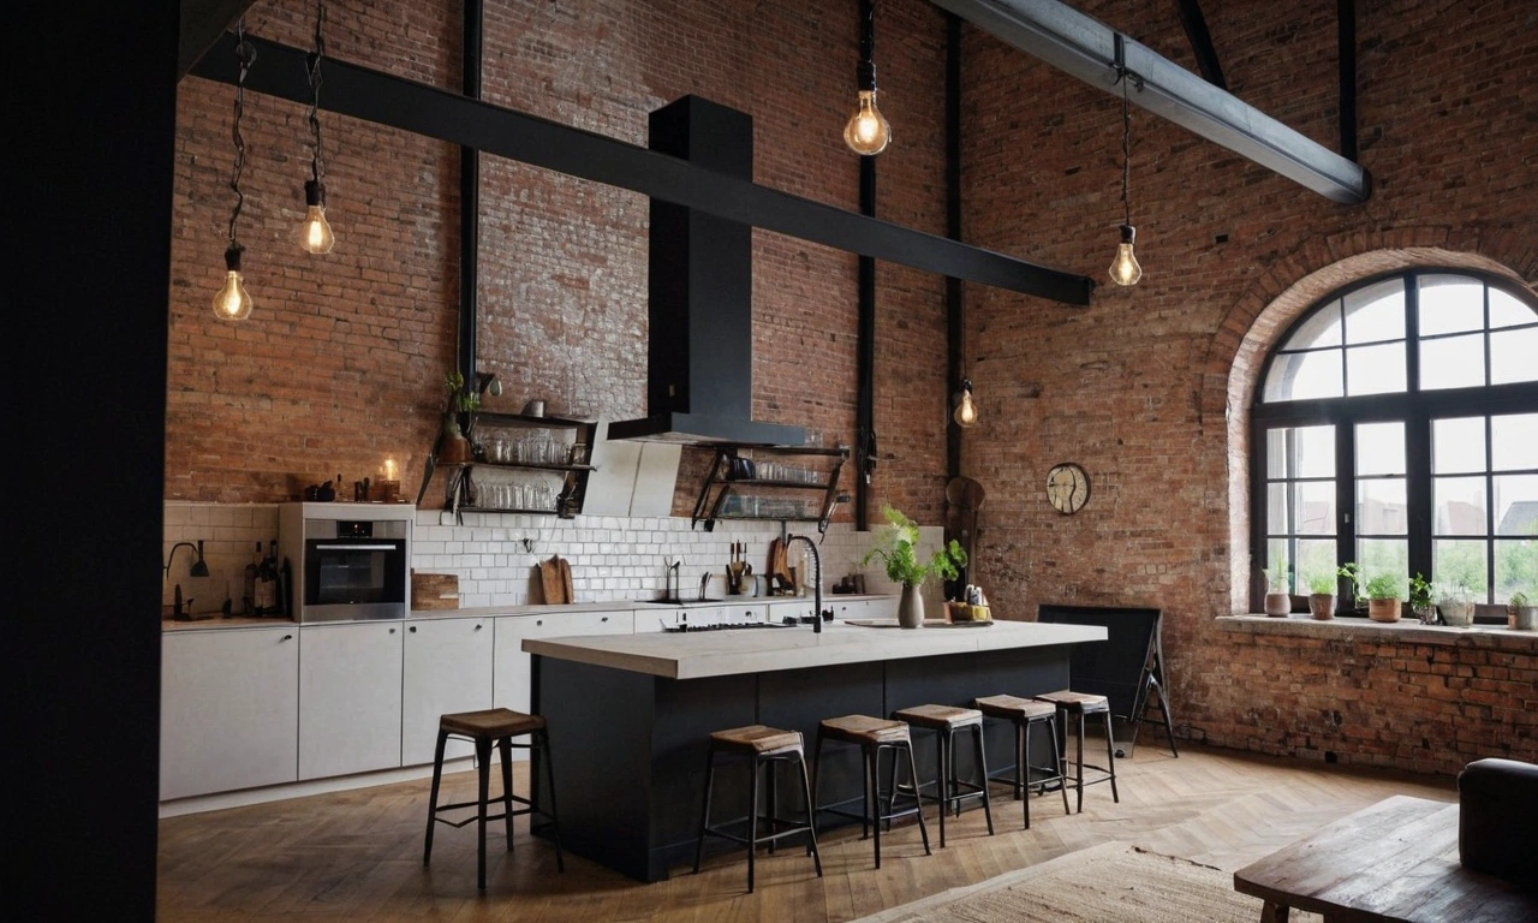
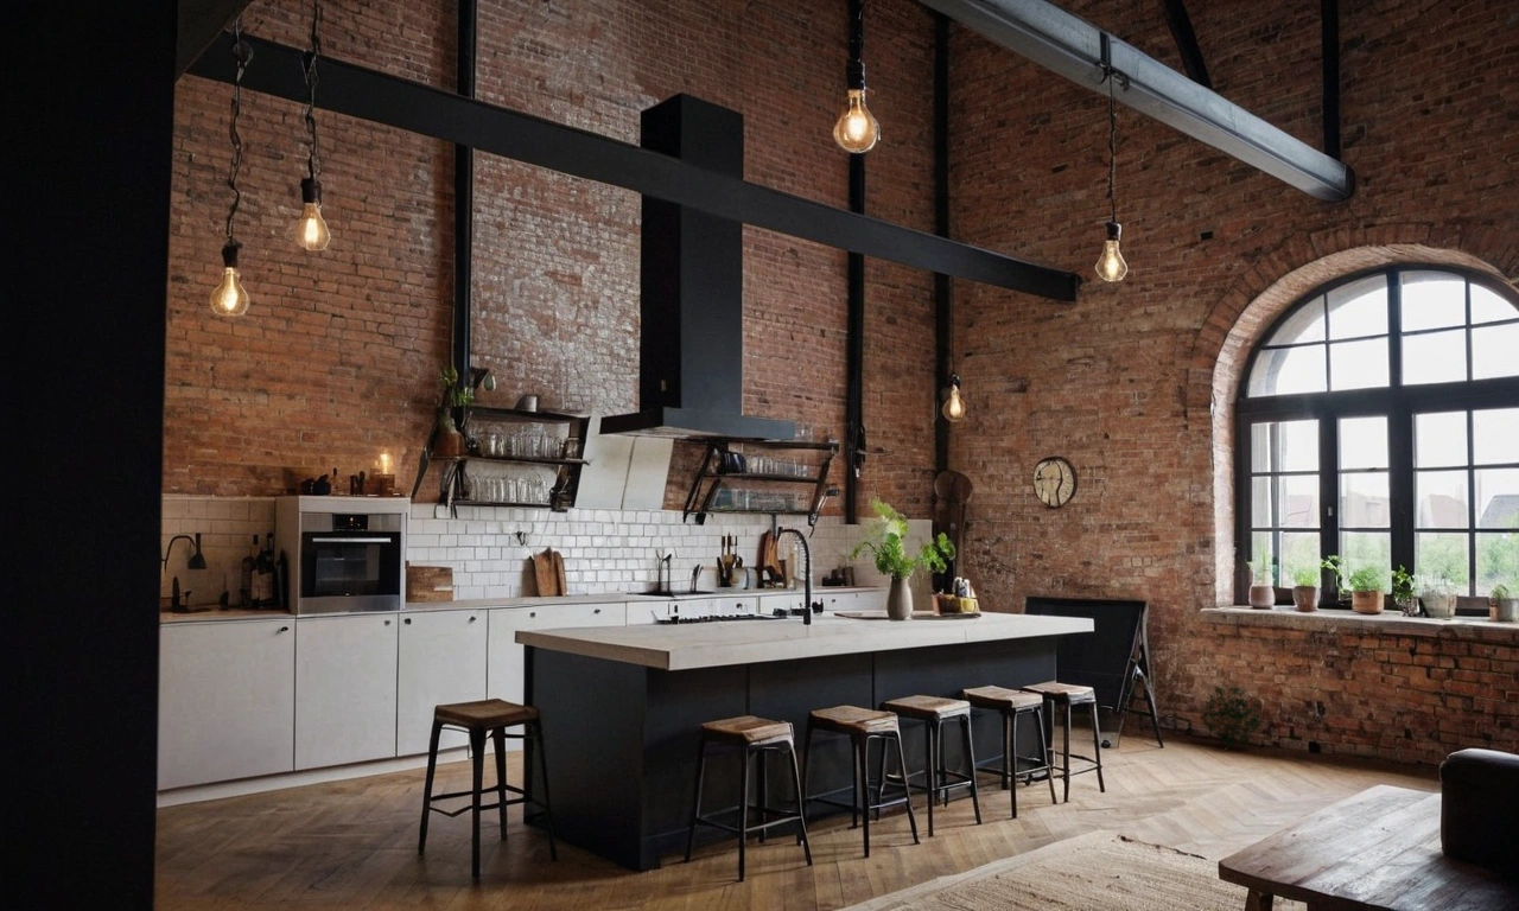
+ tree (1233, 713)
